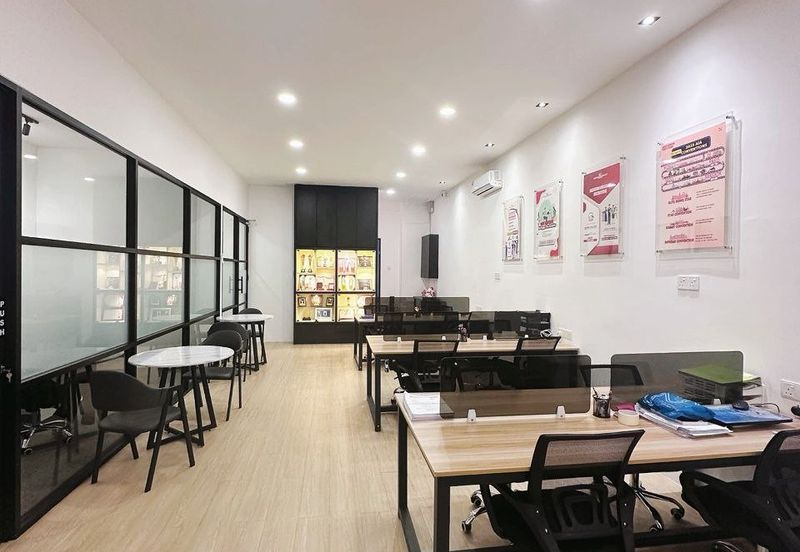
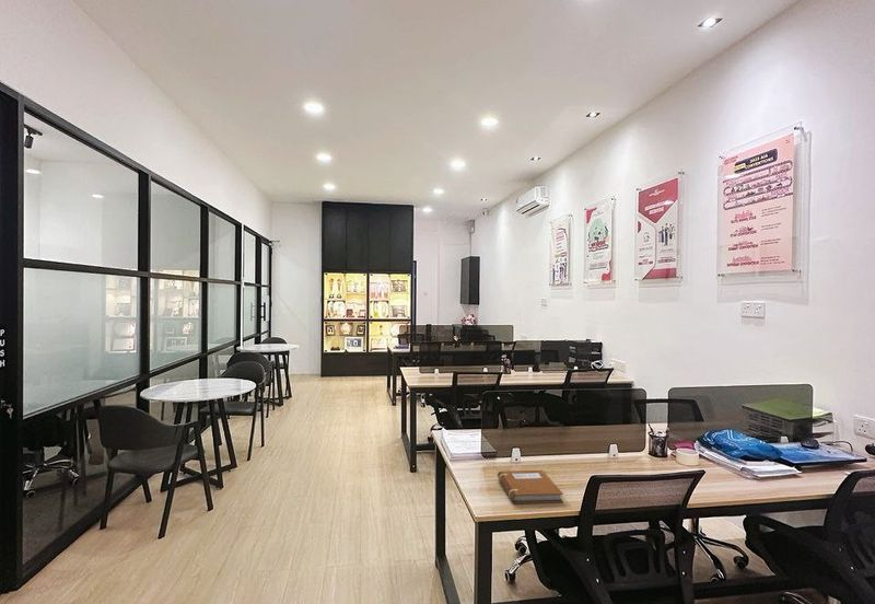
+ notebook (527, 485)
